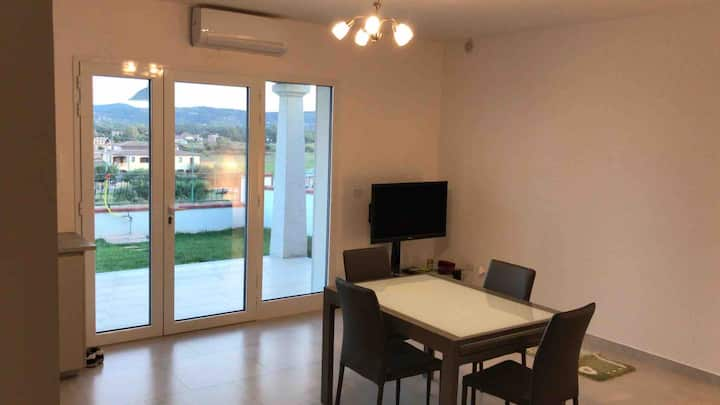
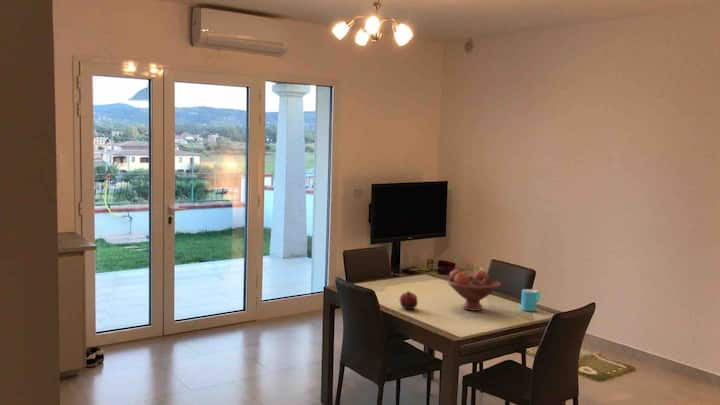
+ fruit (408, 299)
+ fruit bowl (473, 289)
+ cup (531, 300)
